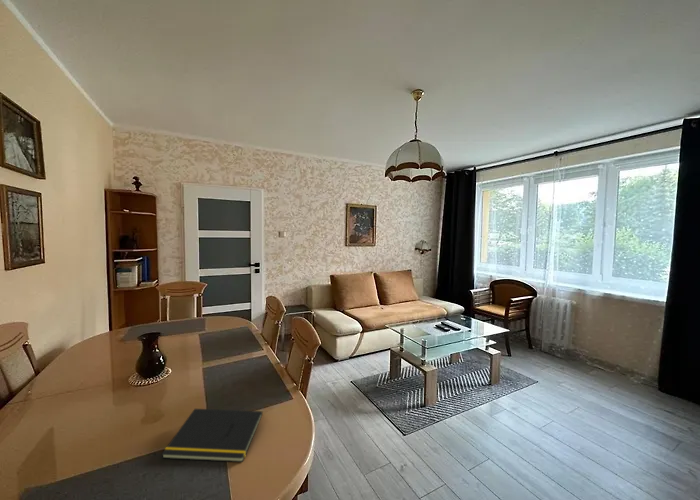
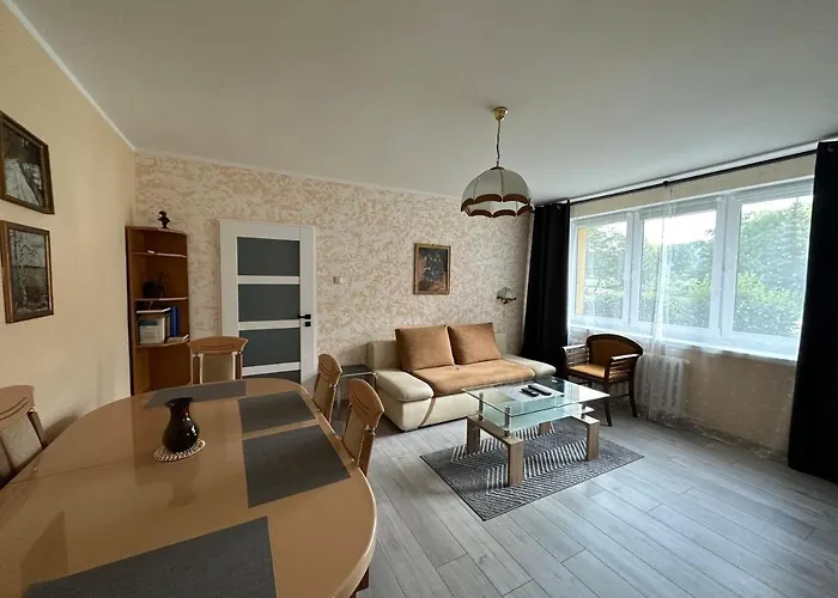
- notepad (216, 432)
